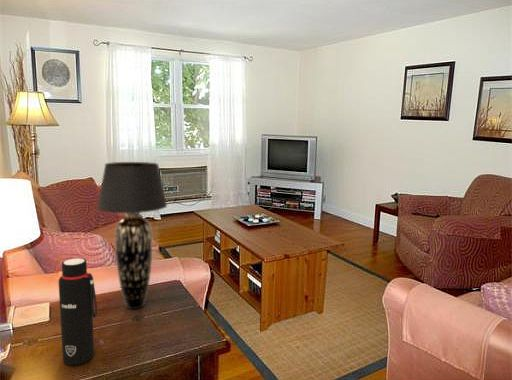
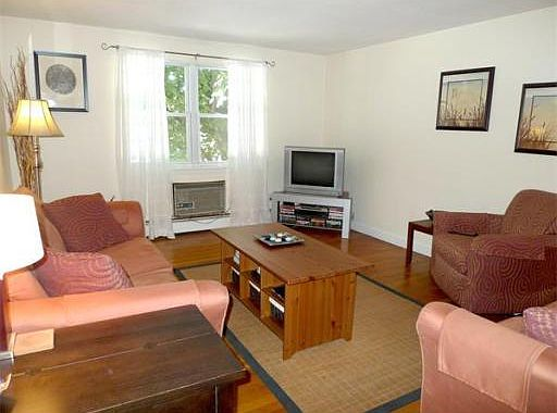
- table lamp (133, 236)
- water bottle (79, 310)
